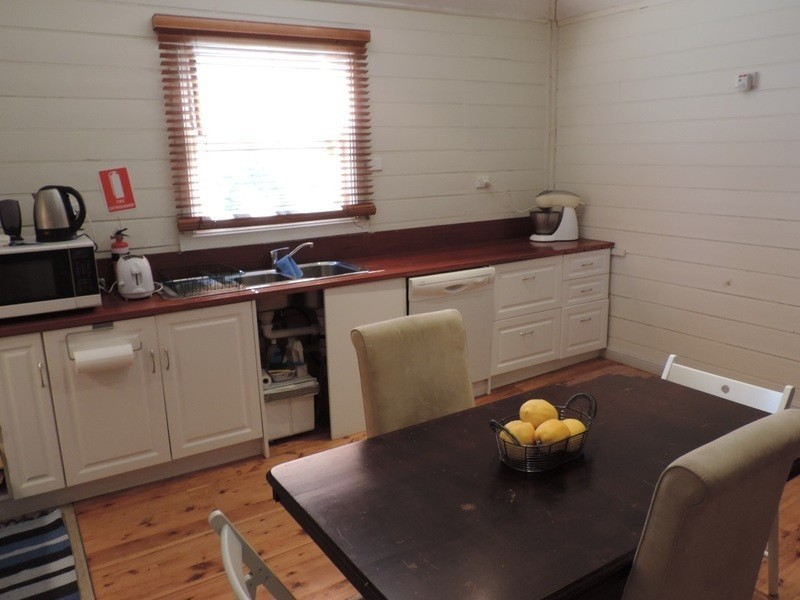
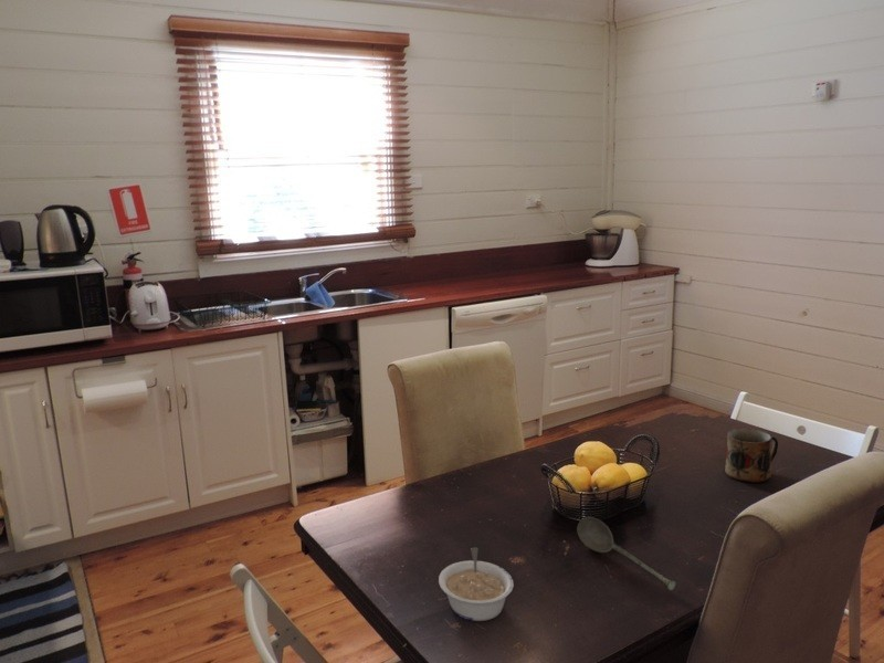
+ soupspoon (623, 549)
+ legume (474, 589)
+ mug (750, 453)
